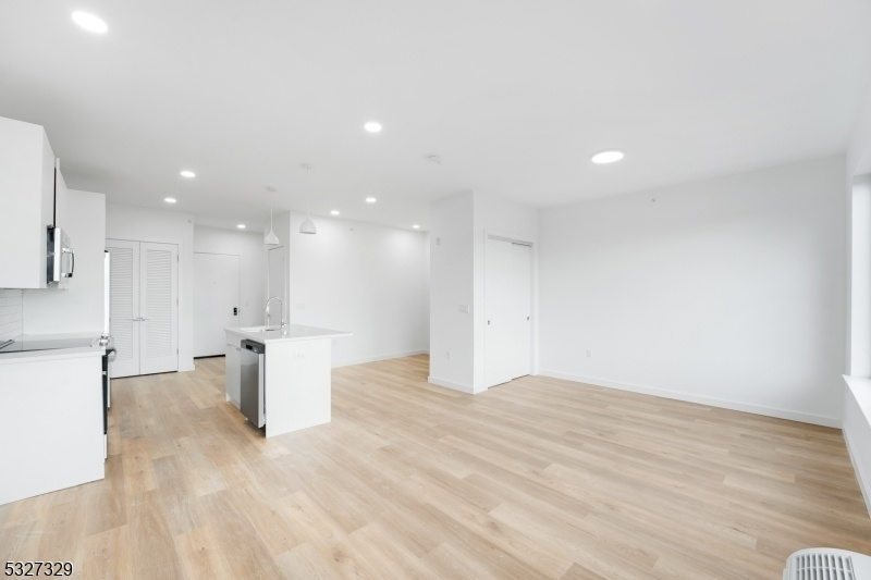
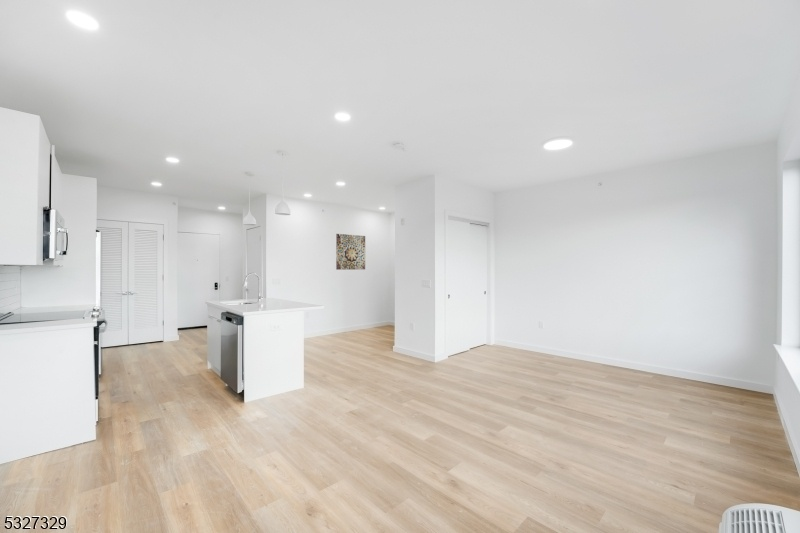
+ wall art (351, 252)
